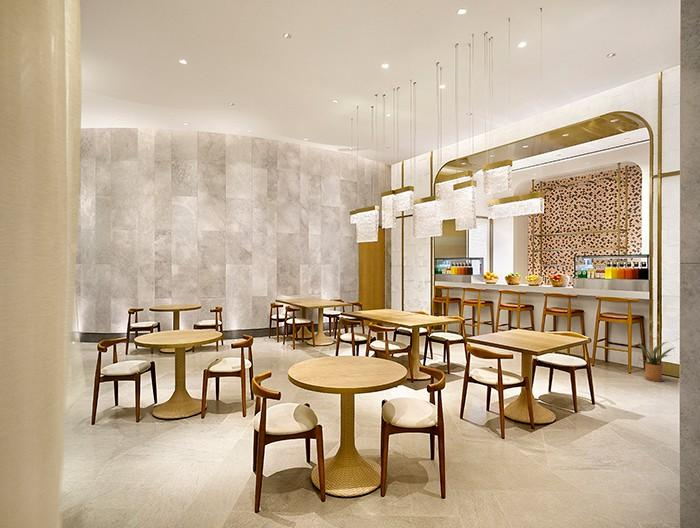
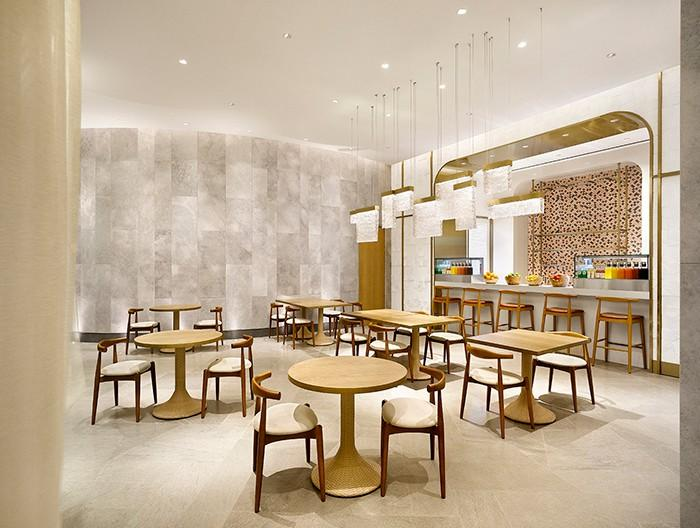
- house plant (654, 359)
